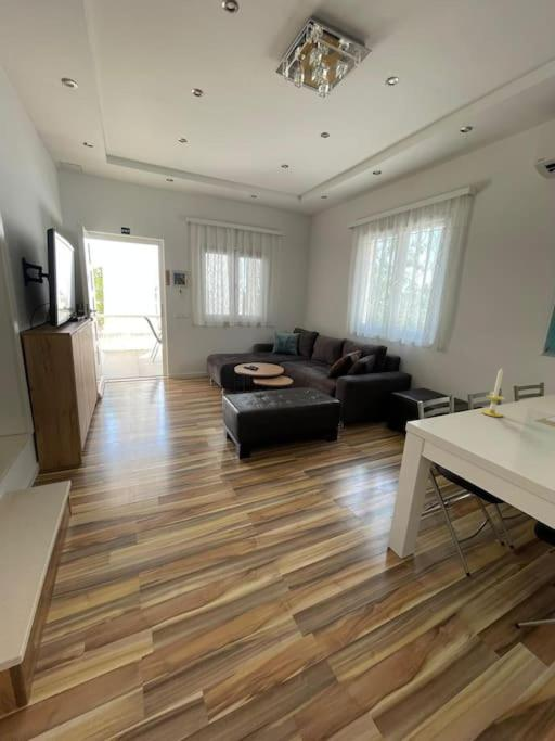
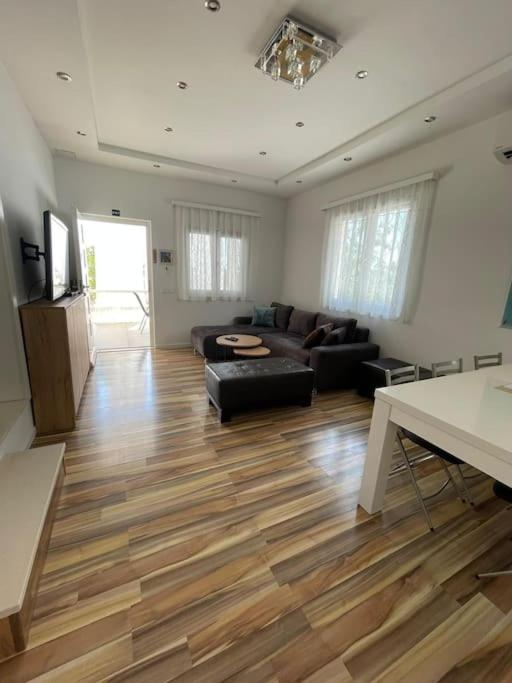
- candle (496, 391)
